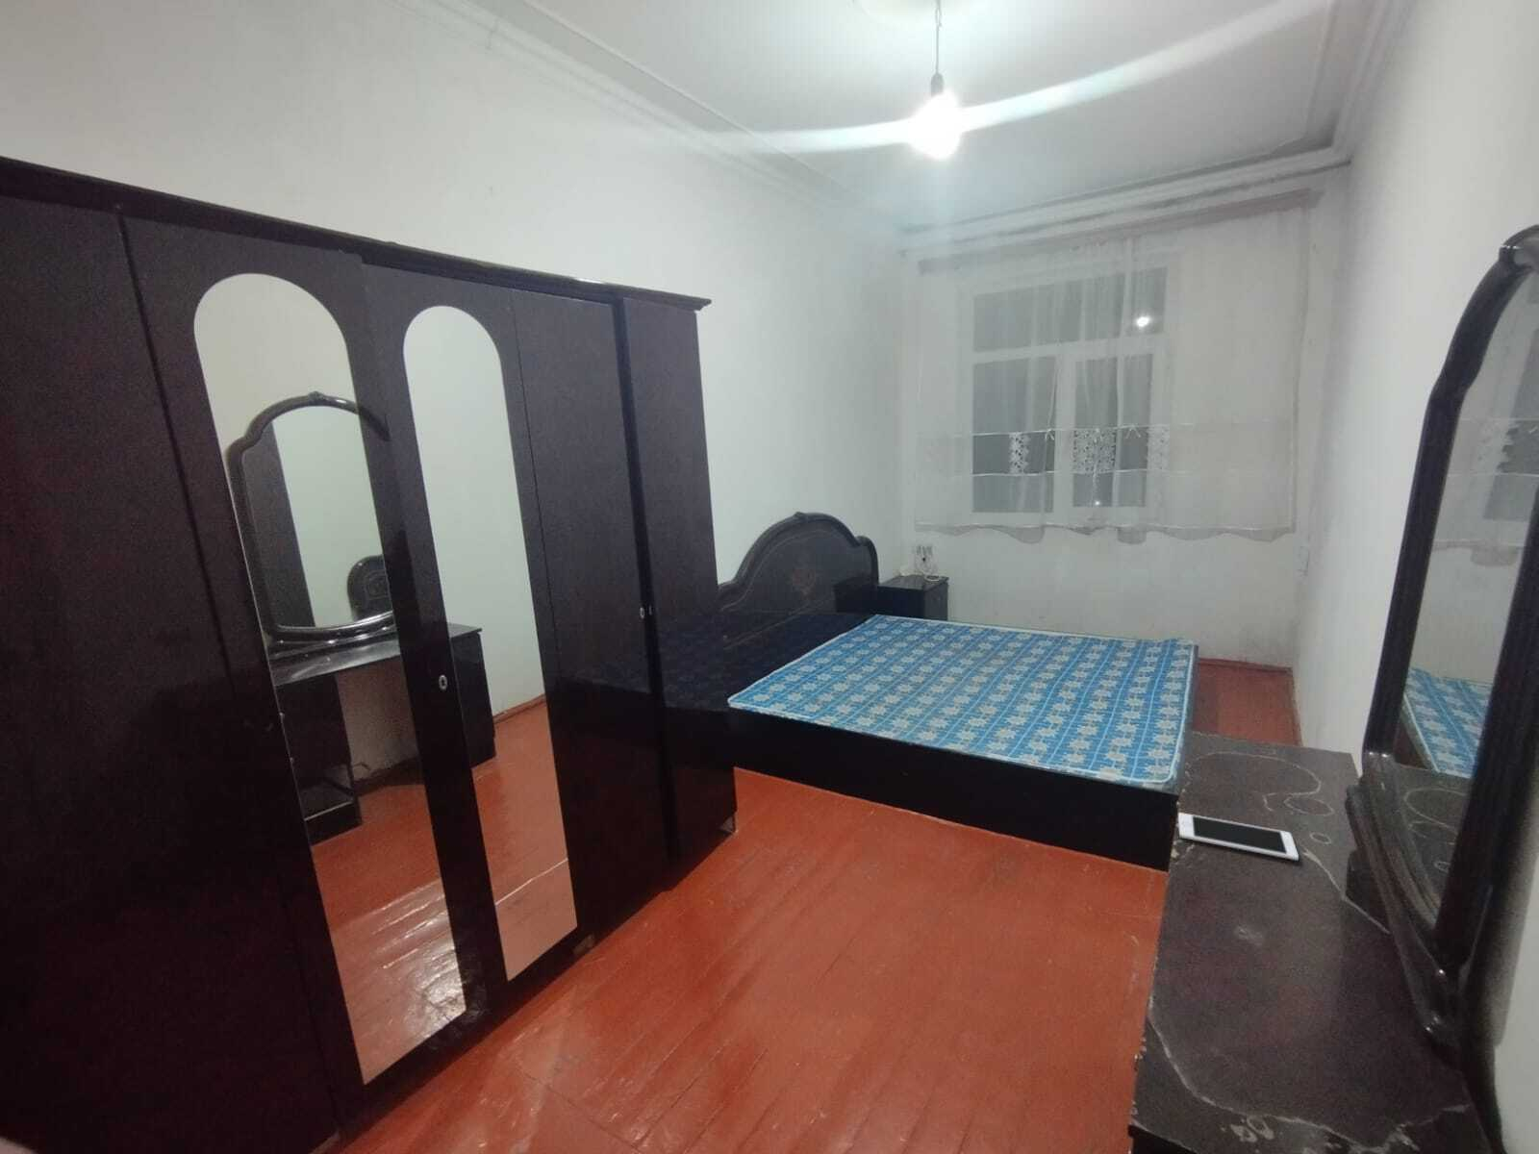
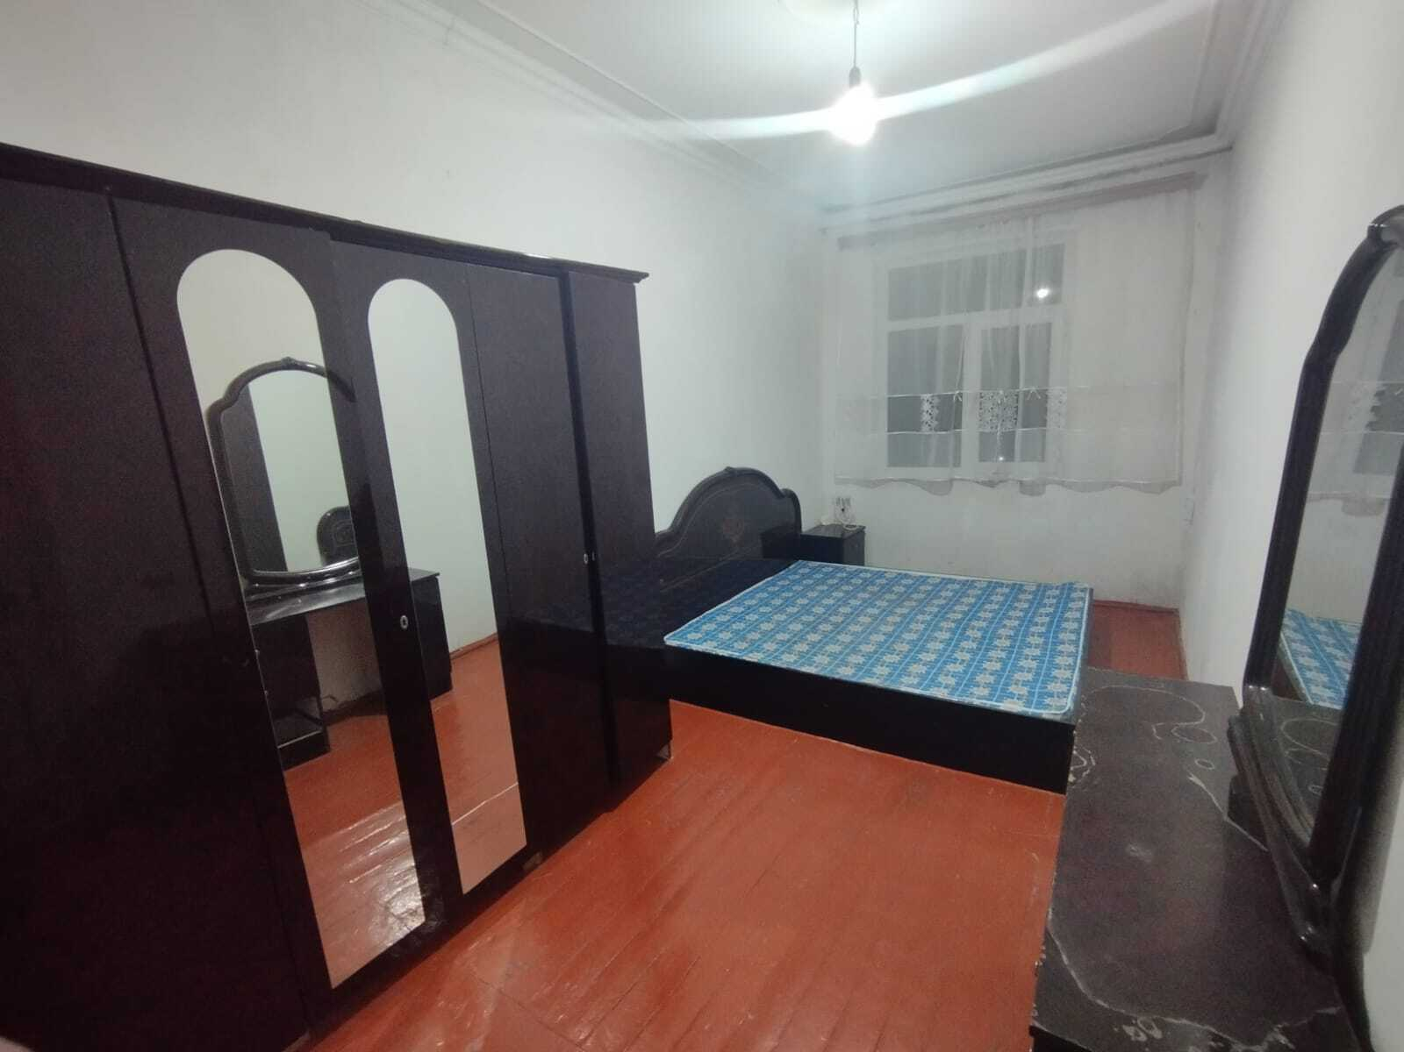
- cell phone (1234, 835)
